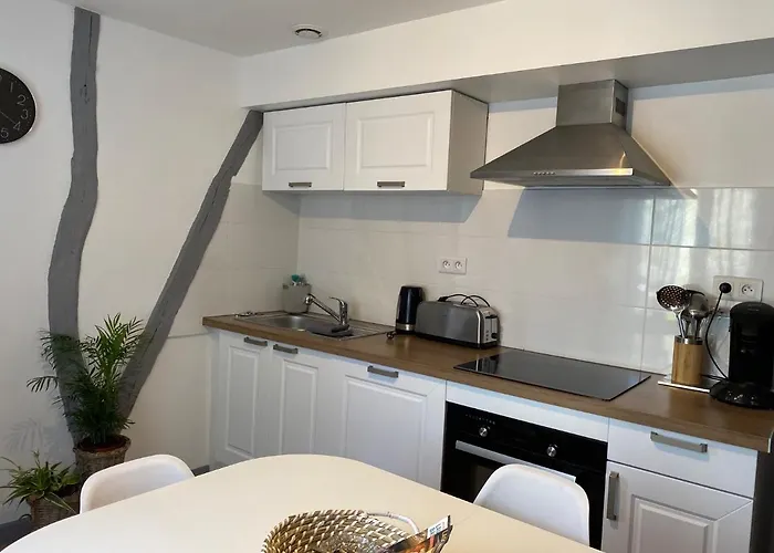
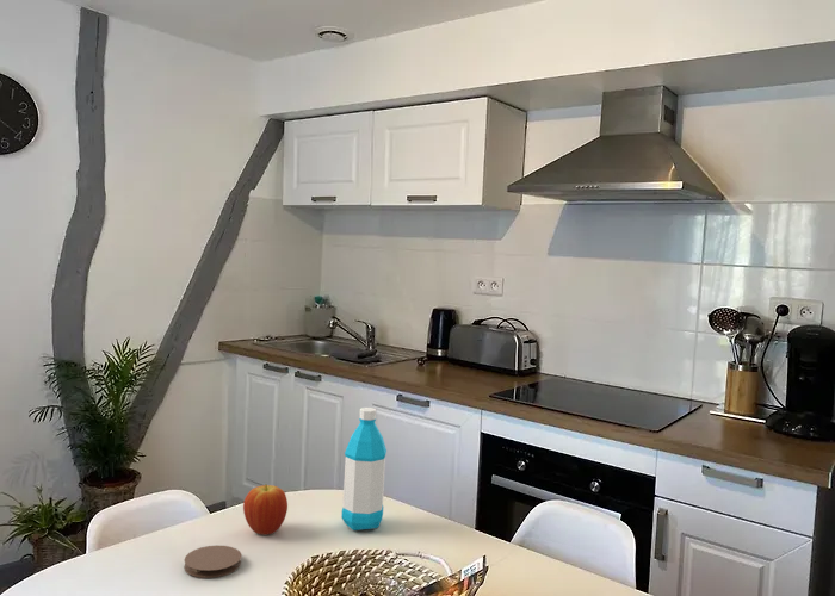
+ coaster (212, 560)
+ water bottle (365, 467)
+ fruit (266, 507)
